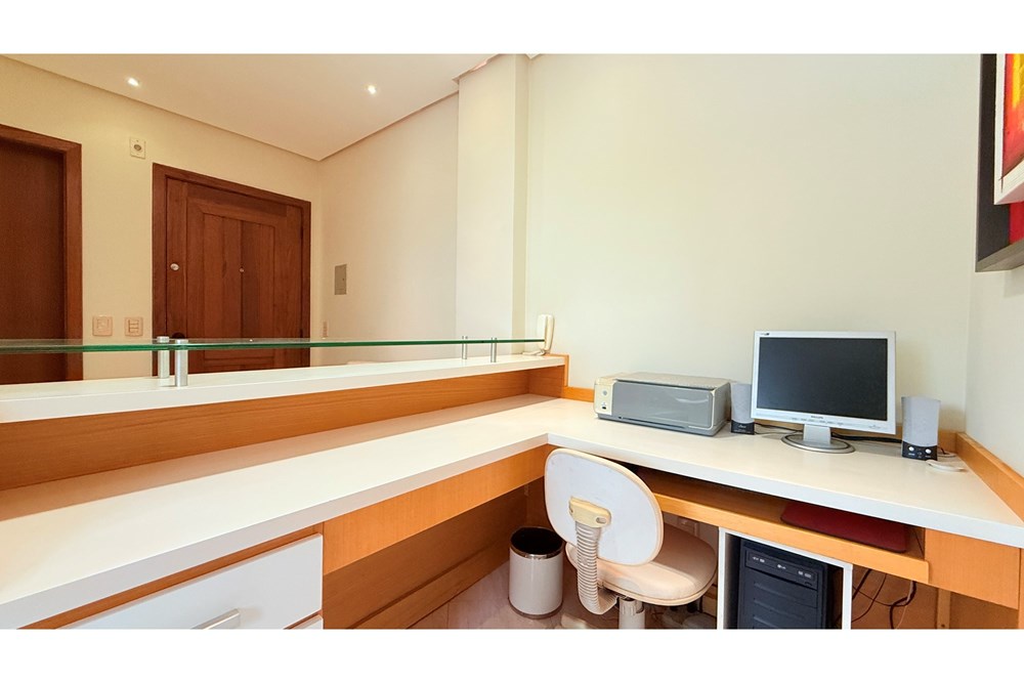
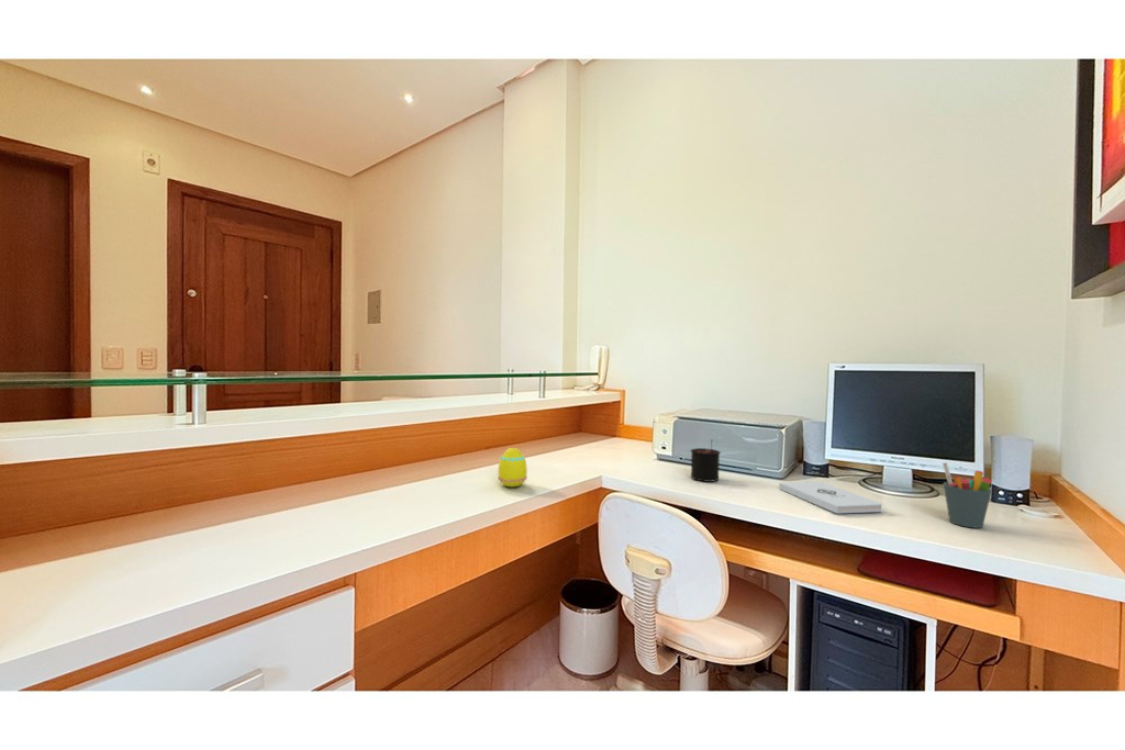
+ notepad (827, 495)
+ candle (704, 458)
+ pen holder (967, 494)
+ egg (512, 466)
